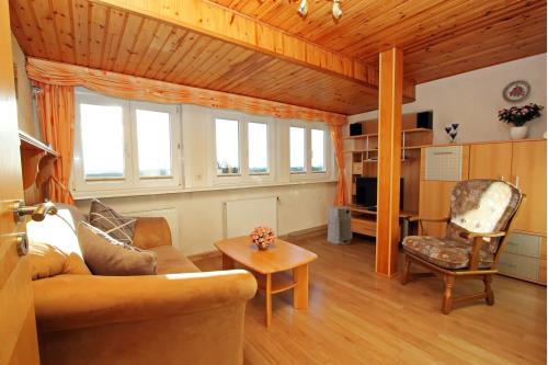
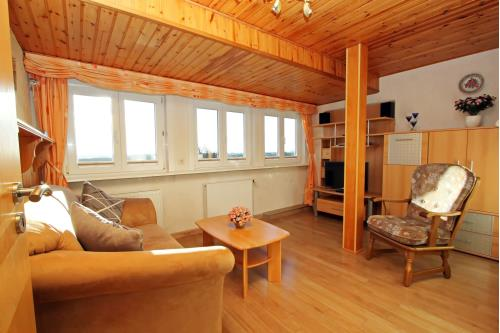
- air purifier (340, 224)
